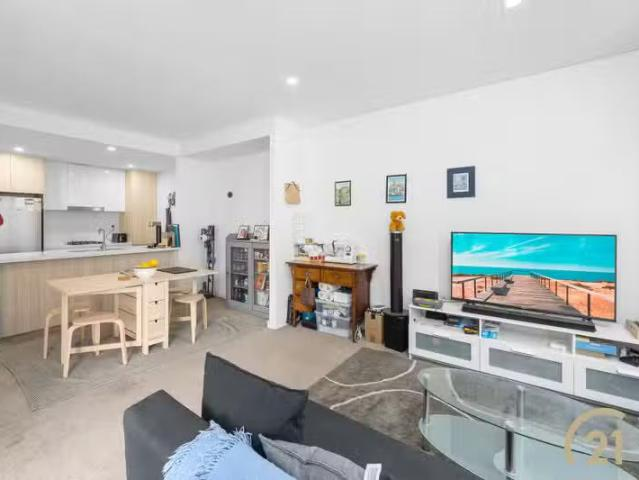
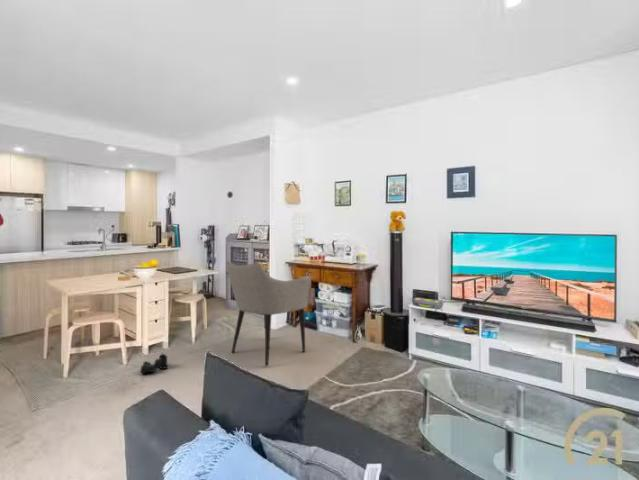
+ boots (152, 364)
+ armchair (263, 306)
